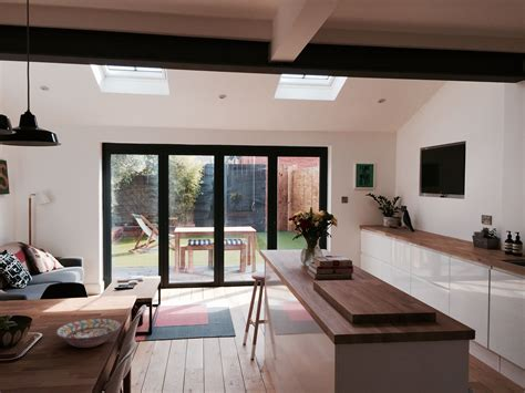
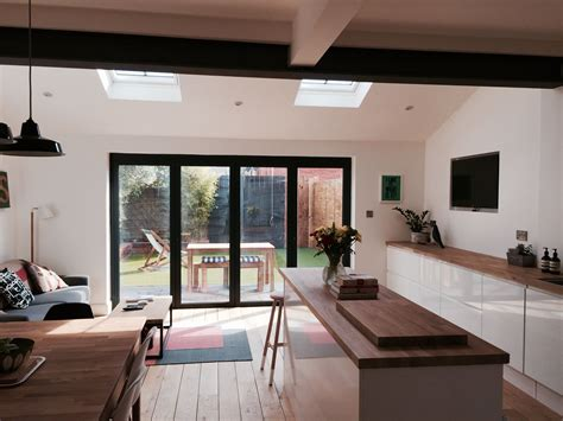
- decorative bowl (89, 334)
